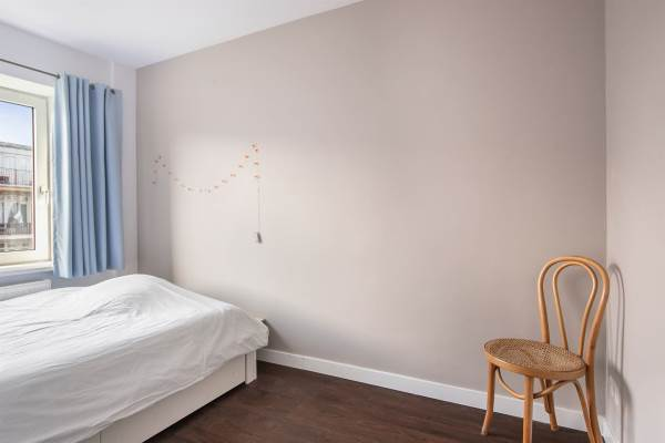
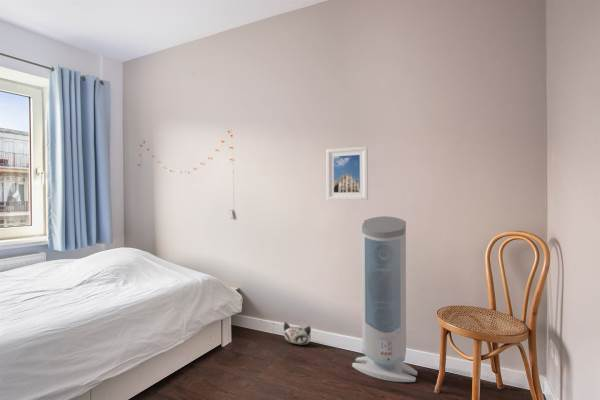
+ air purifier (383, 293)
+ plush toy (297, 333)
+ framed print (346, 174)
